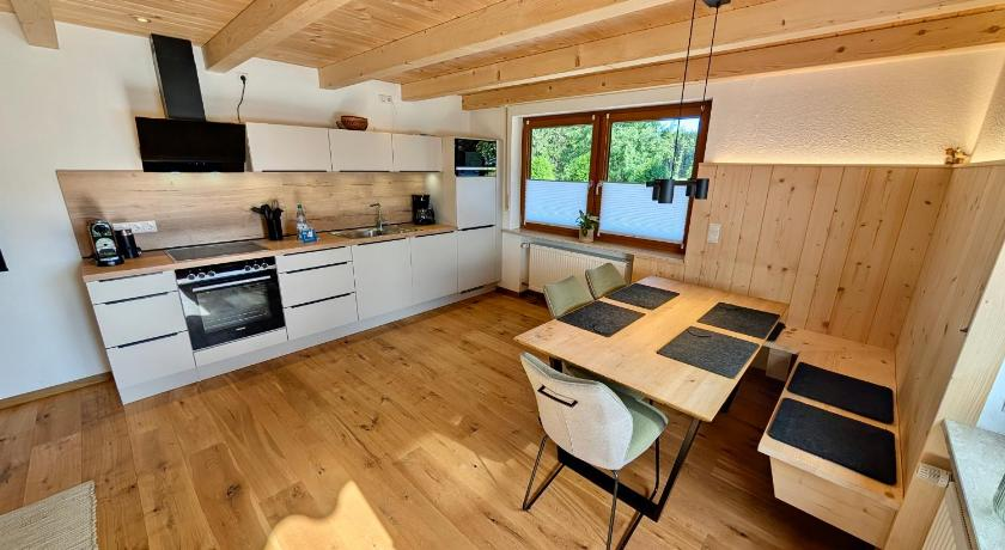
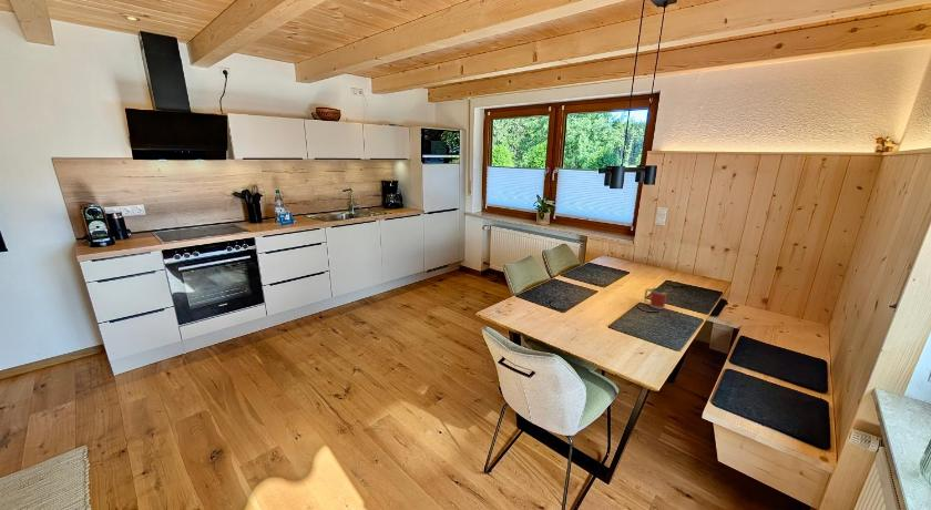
+ mug (655, 297)
